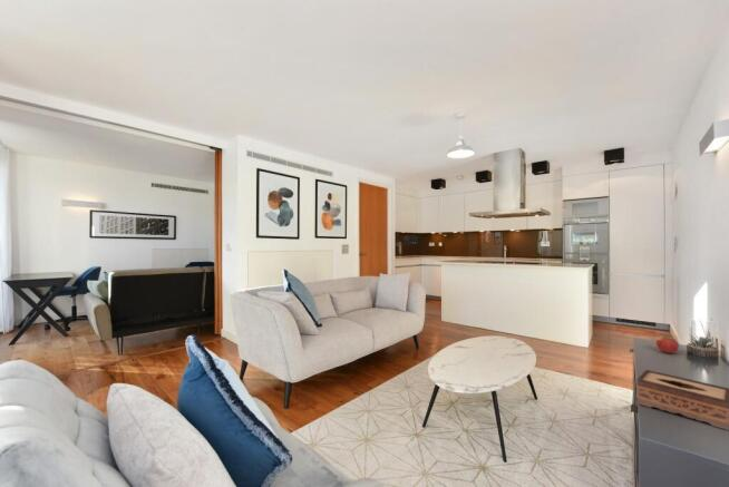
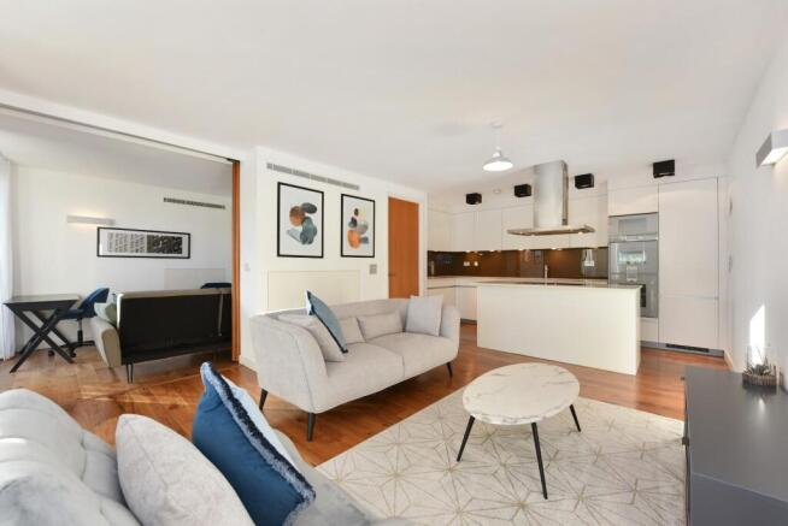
- apple (667, 343)
- tissue box (682, 396)
